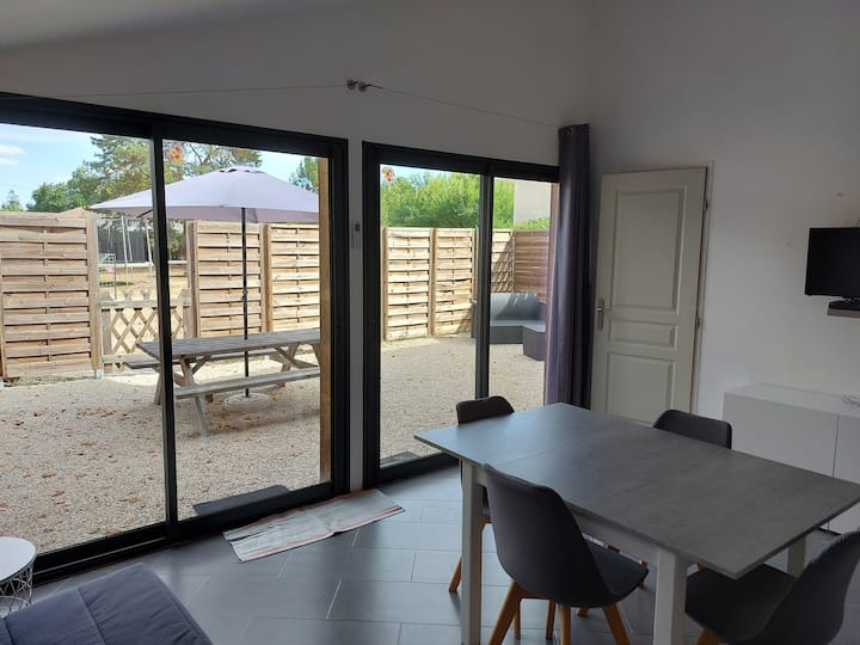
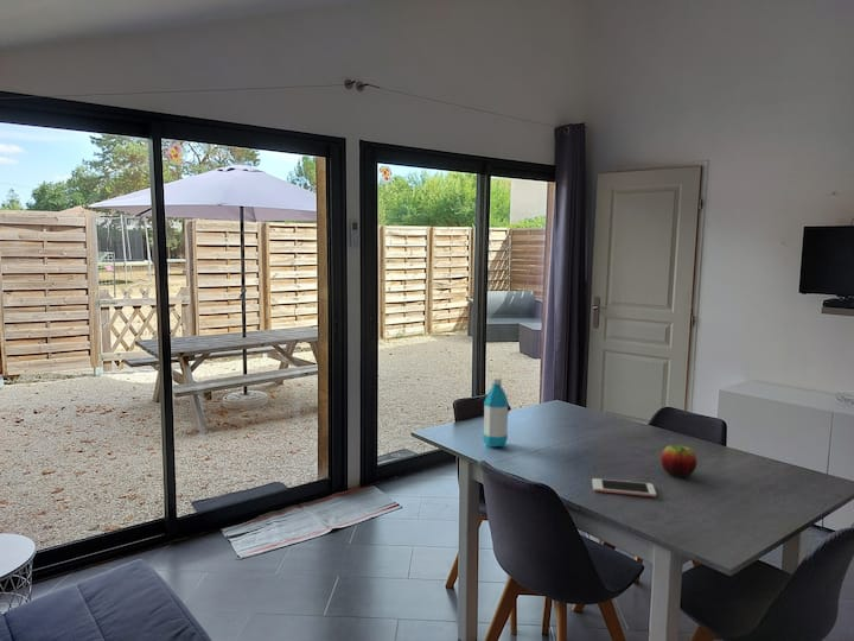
+ fruit (678, 459)
+ water bottle (496, 411)
+ cell phone (623, 487)
